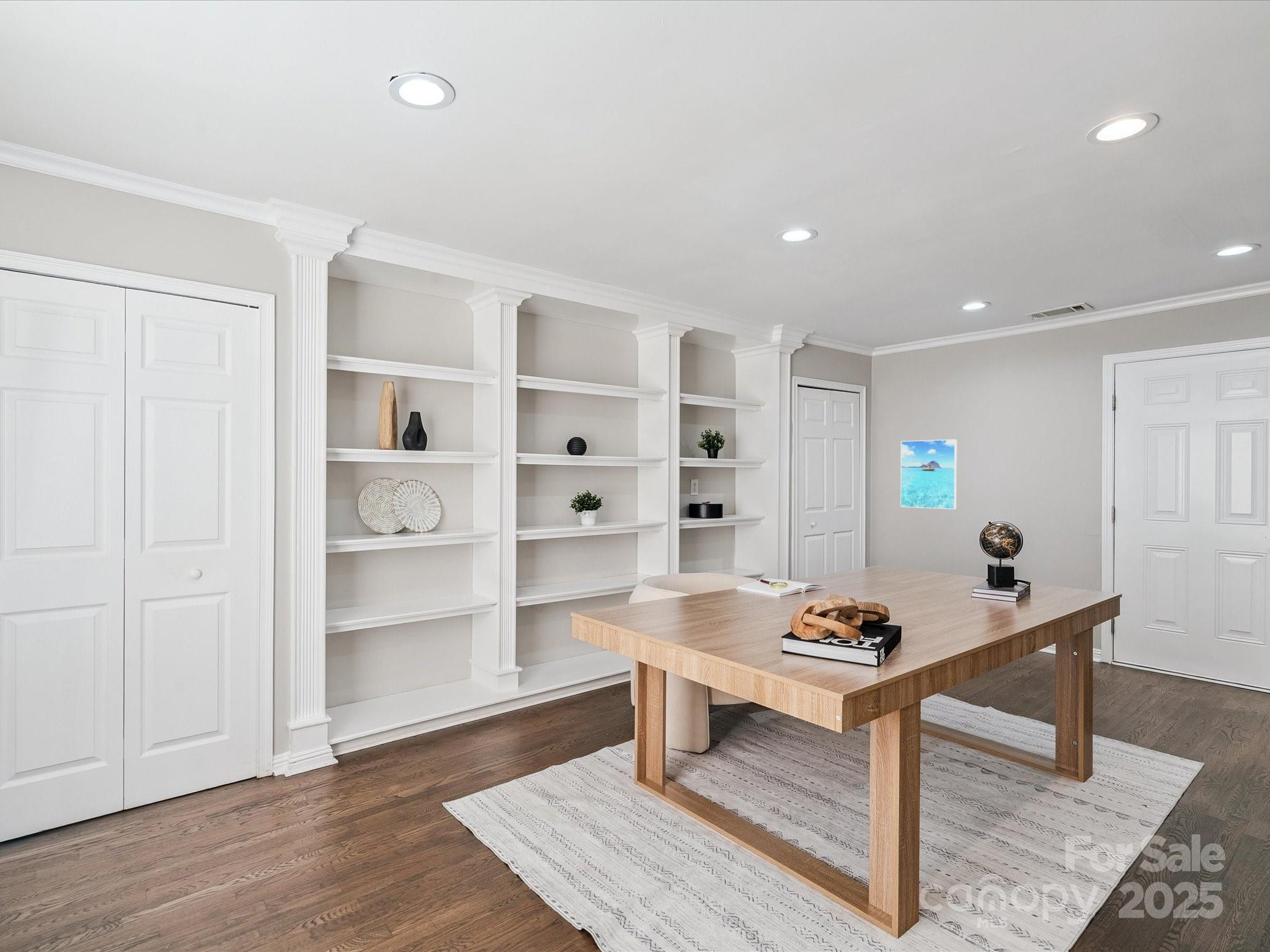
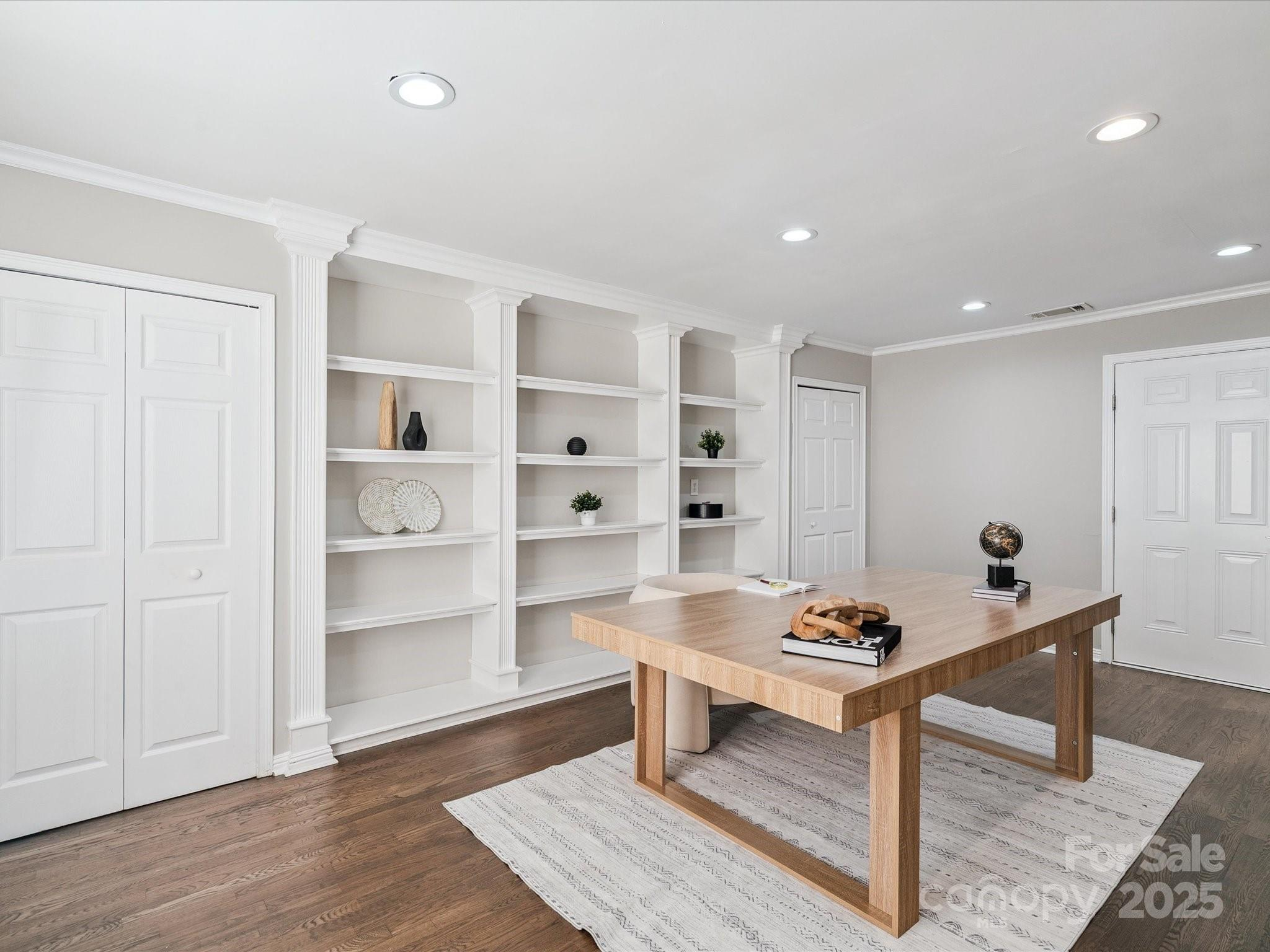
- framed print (928, 474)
